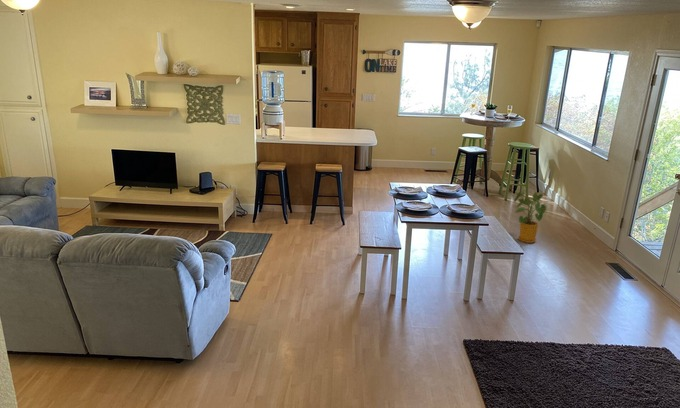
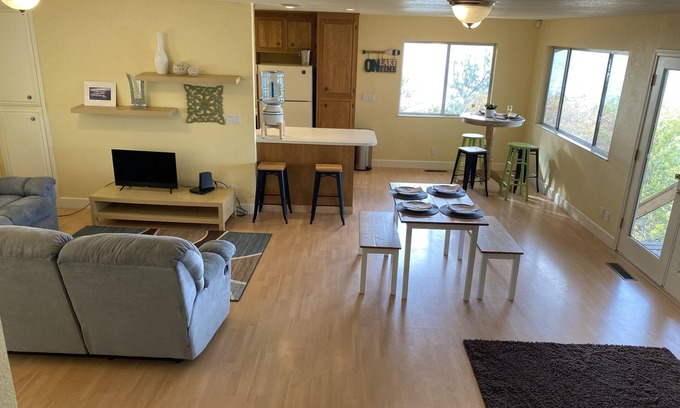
- house plant (528, 217)
